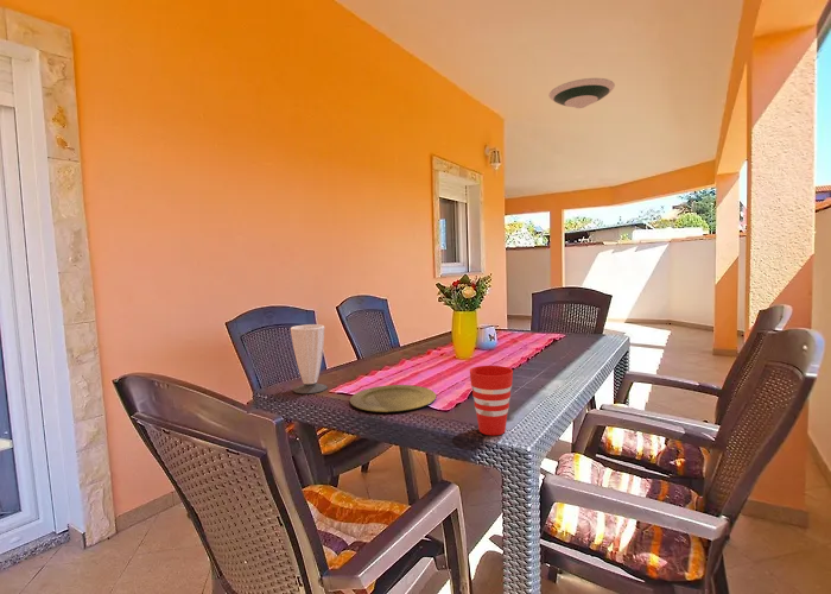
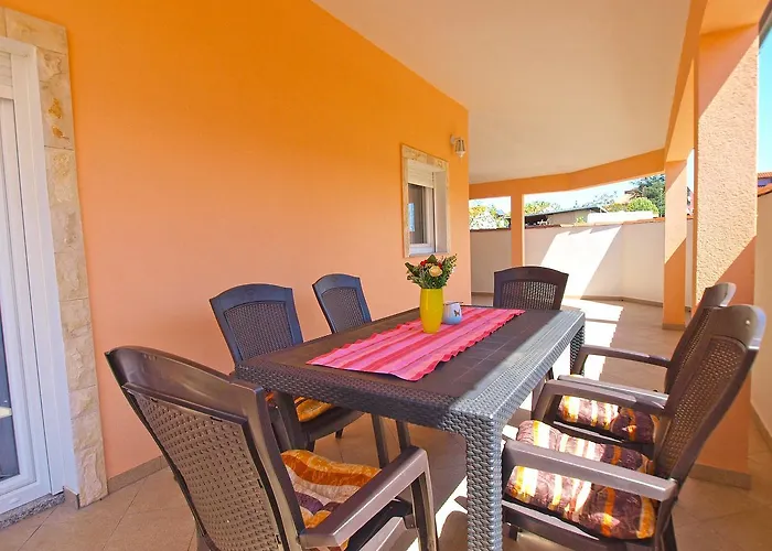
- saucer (581, 99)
- plate (393, 397)
- cup (491, 400)
- cup (309, 358)
